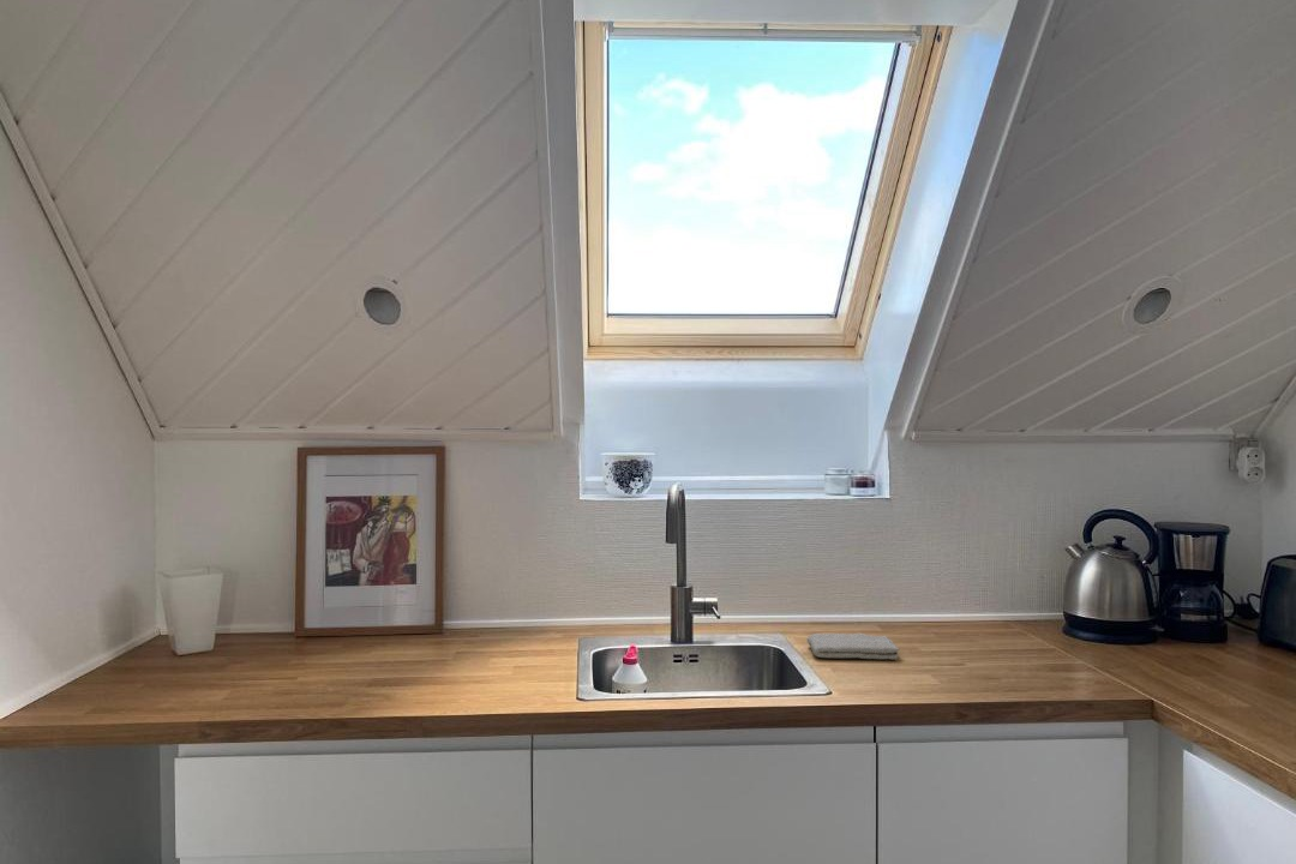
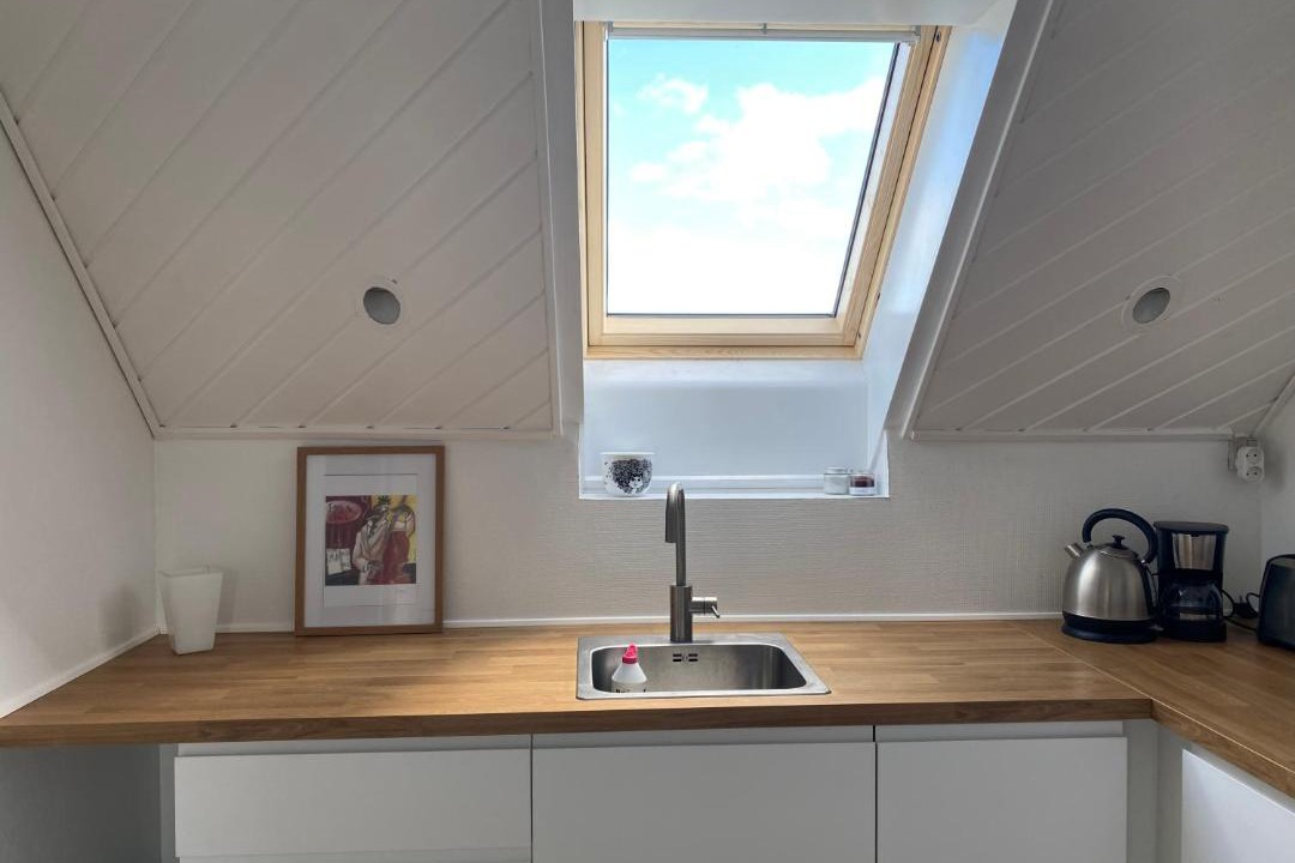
- washcloth (852, 646)
